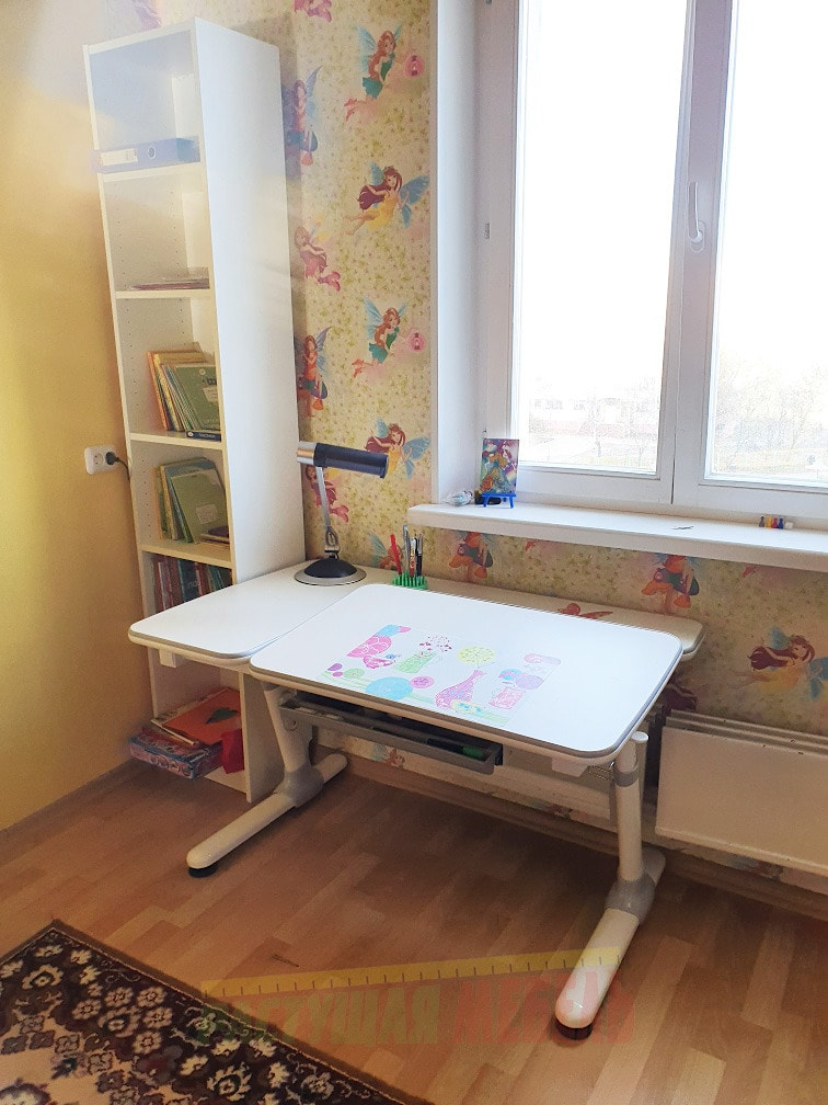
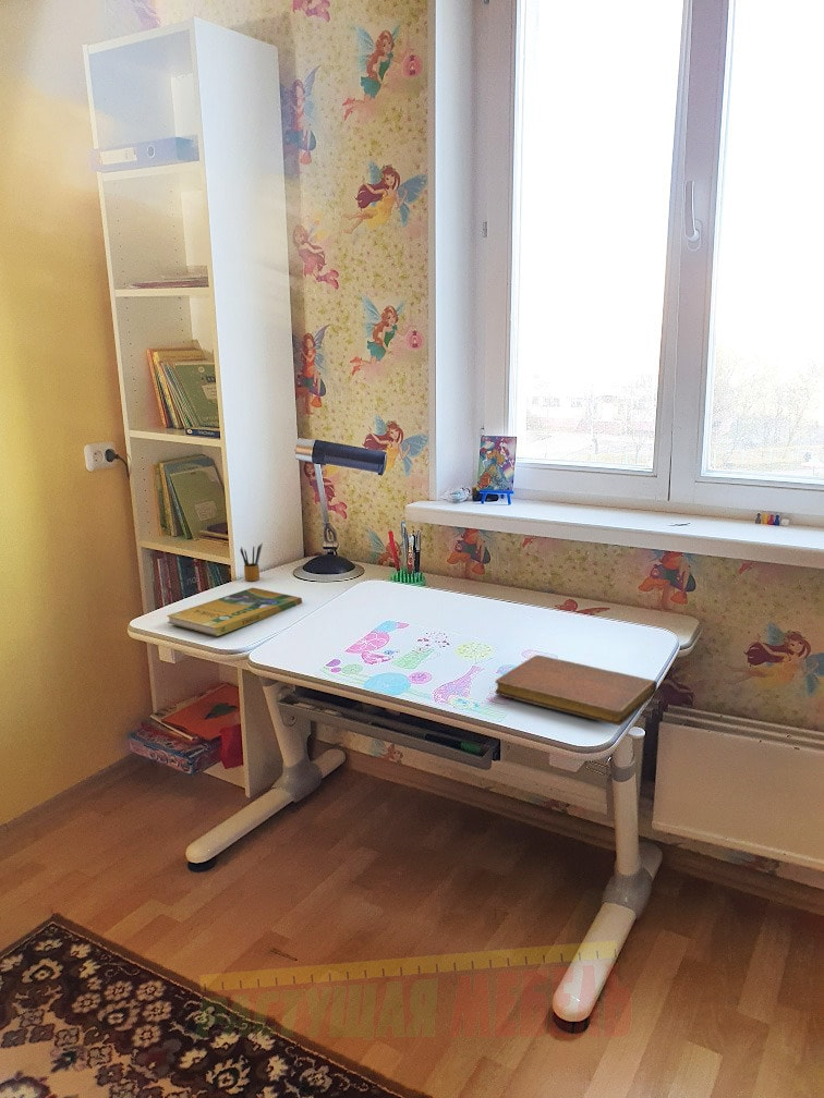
+ notebook (574, 686)
+ booklet (237, 610)
+ pencil box (252, 562)
